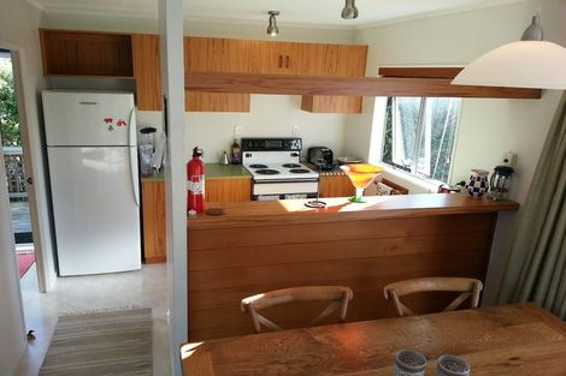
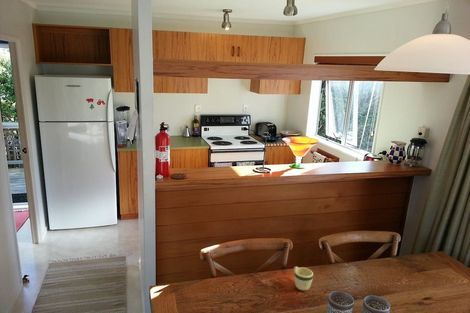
+ mug (301, 277)
